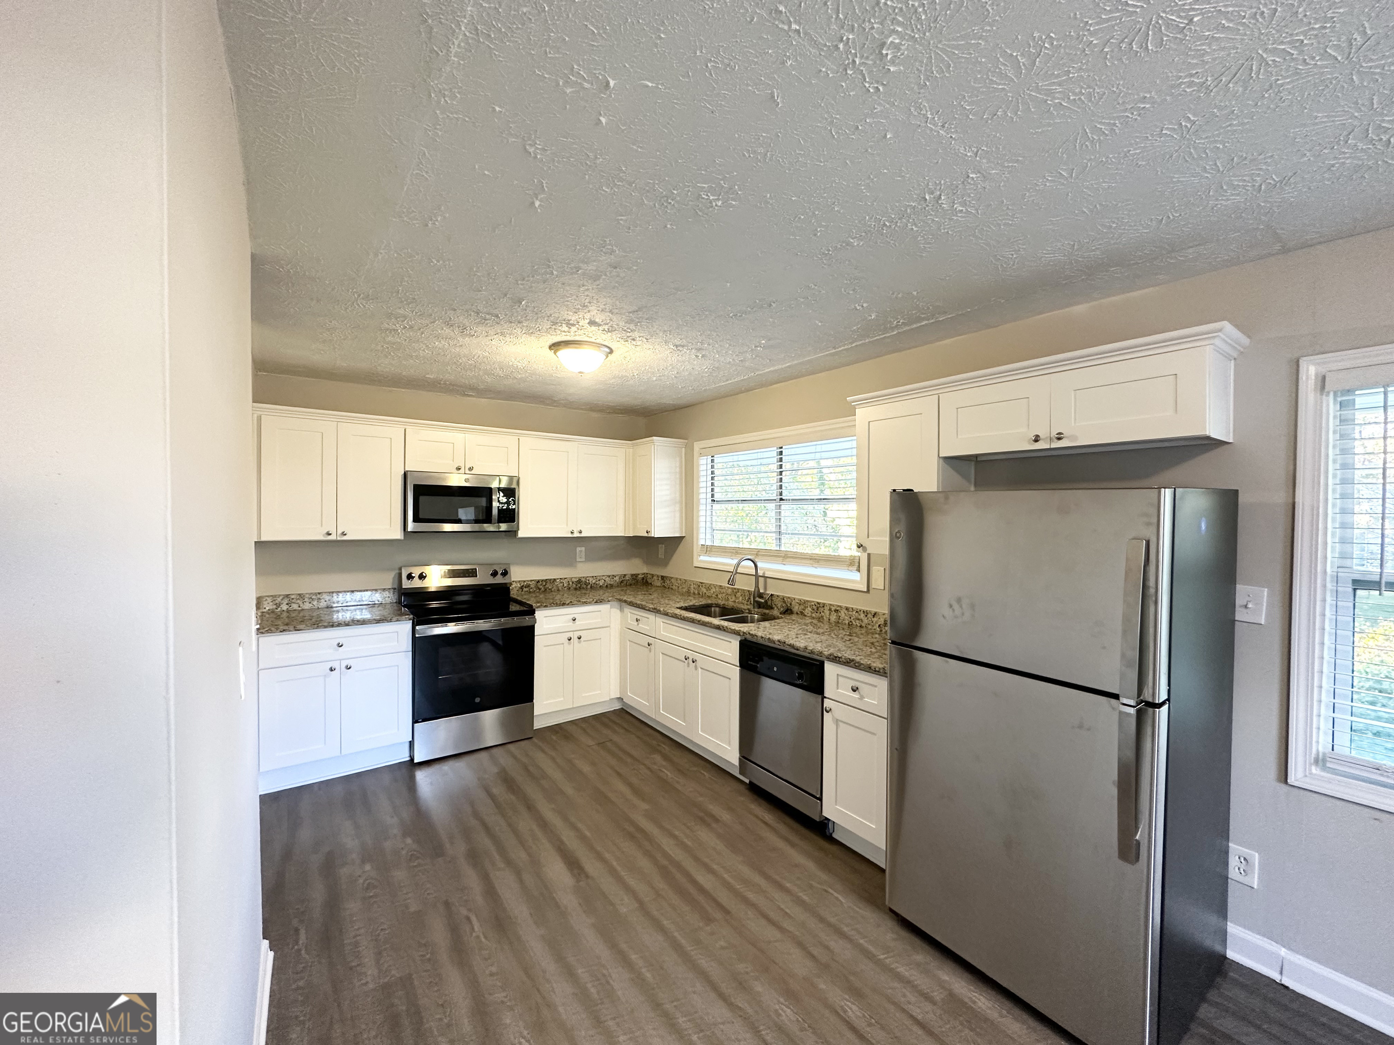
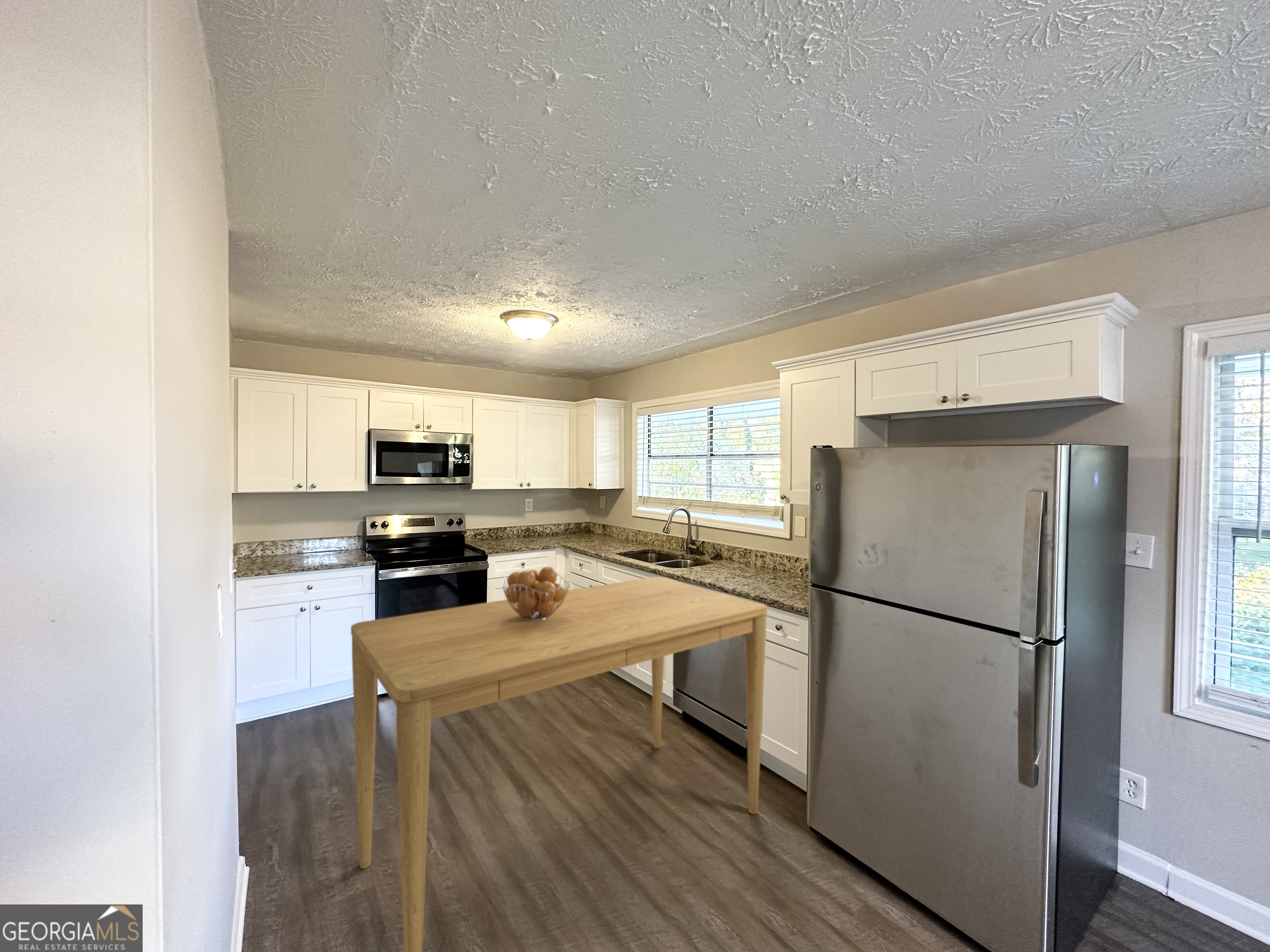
+ dining table (563, 683)
+ fruit basket (536, 592)
